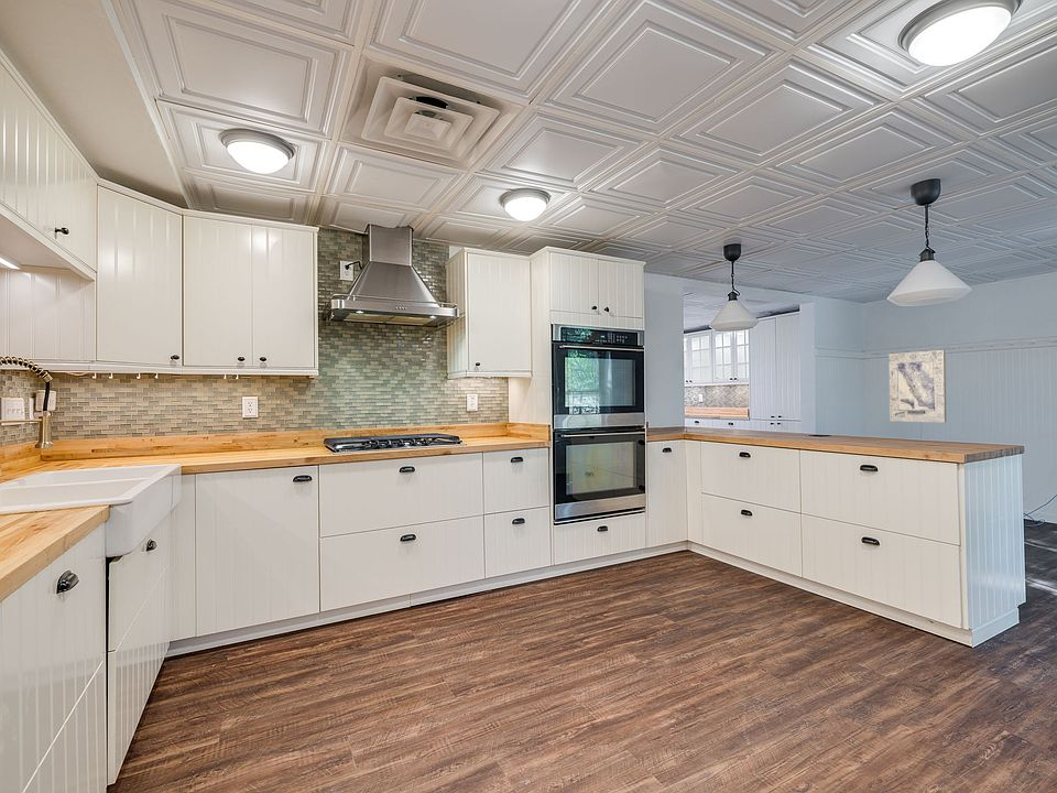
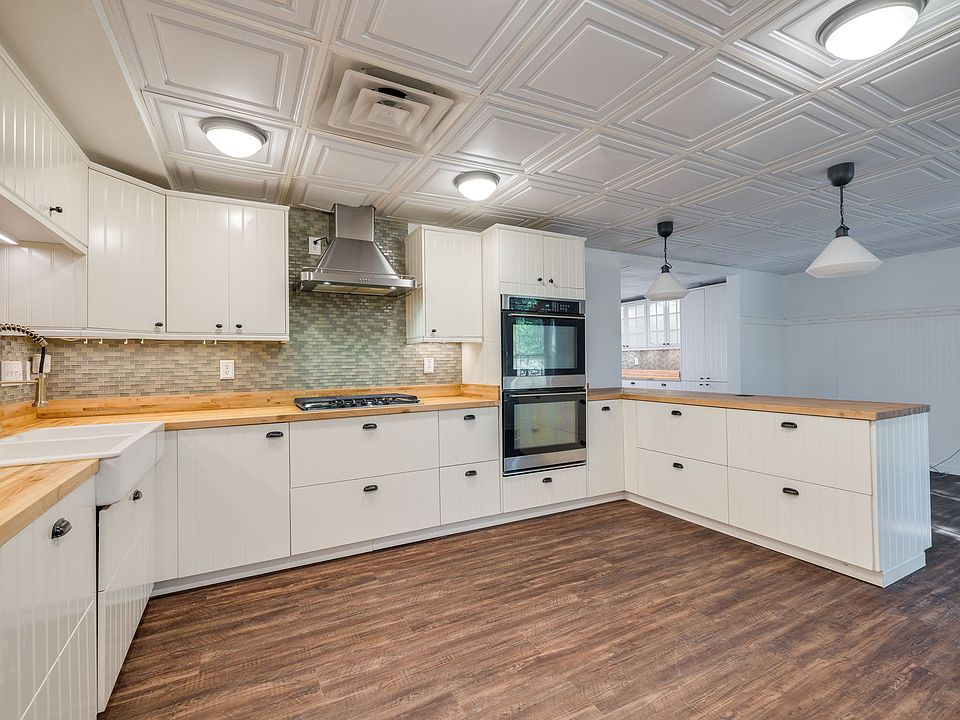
- wall art (916, 387)
